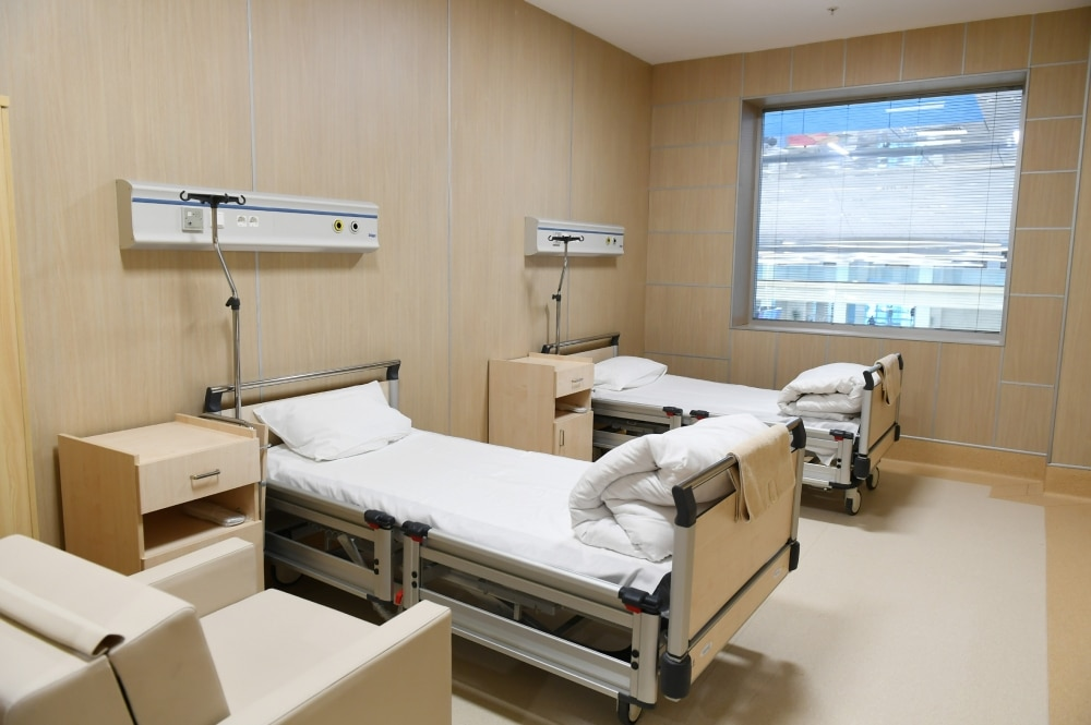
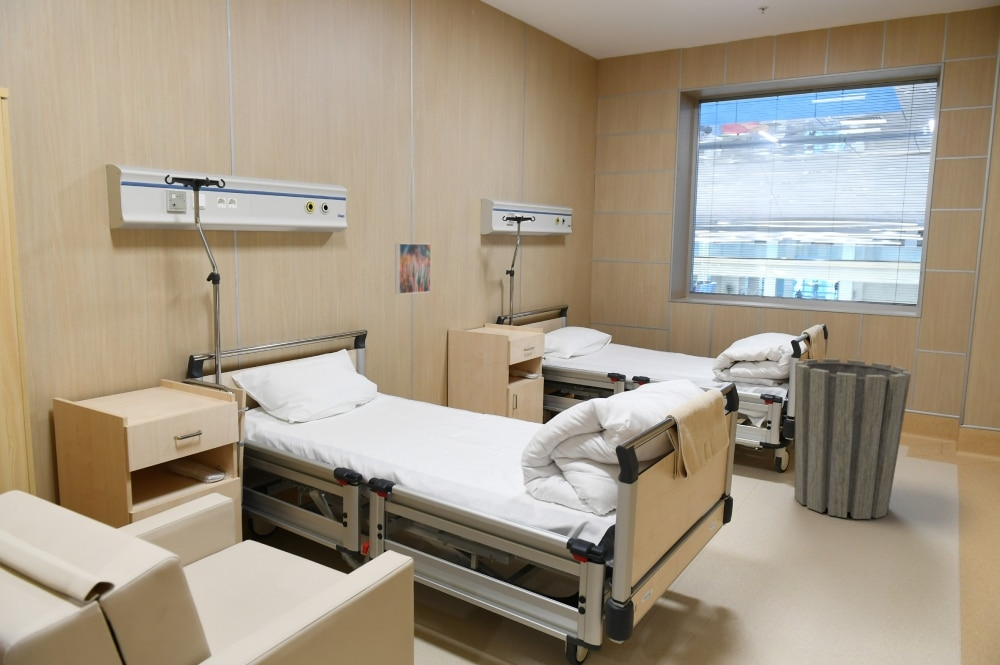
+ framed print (413, 268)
+ trash can (846, 435)
